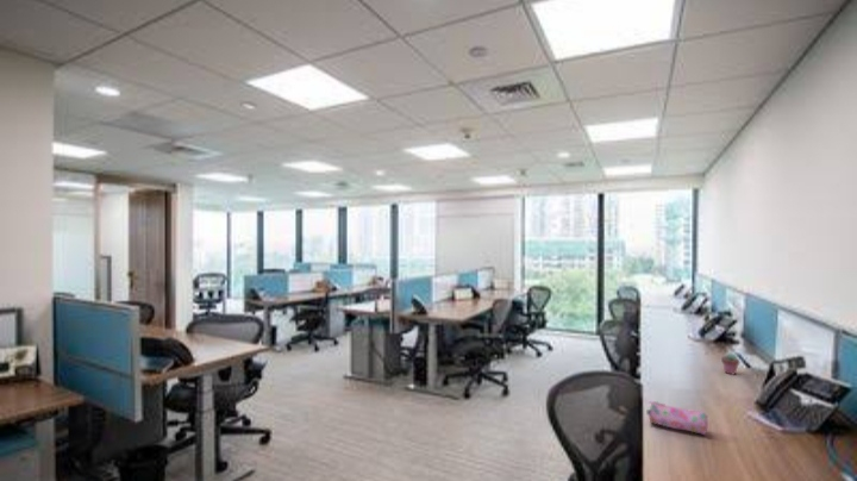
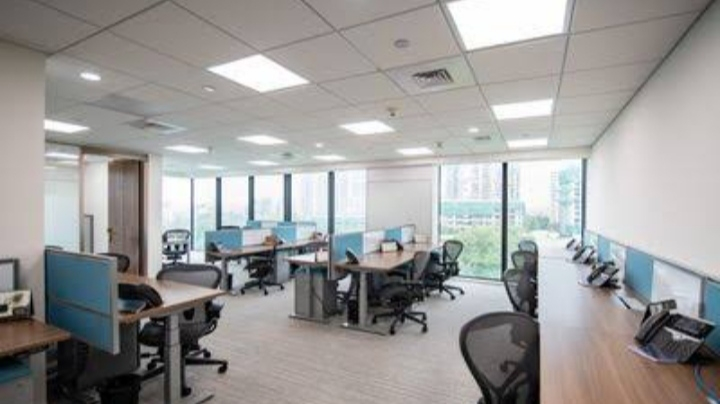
- pencil case (676, 417)
- potted succulent (730, 362)
